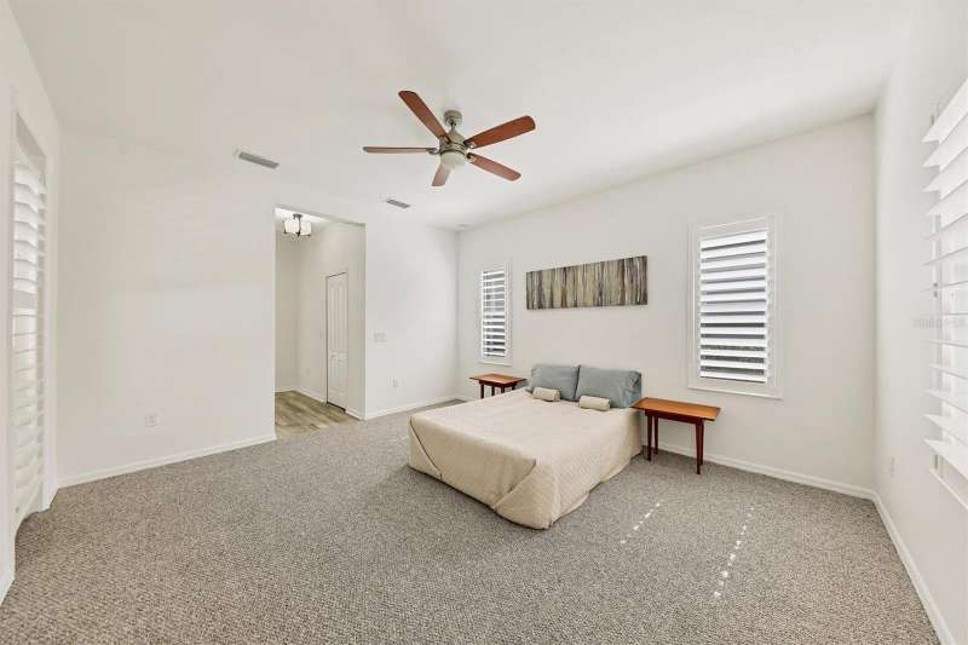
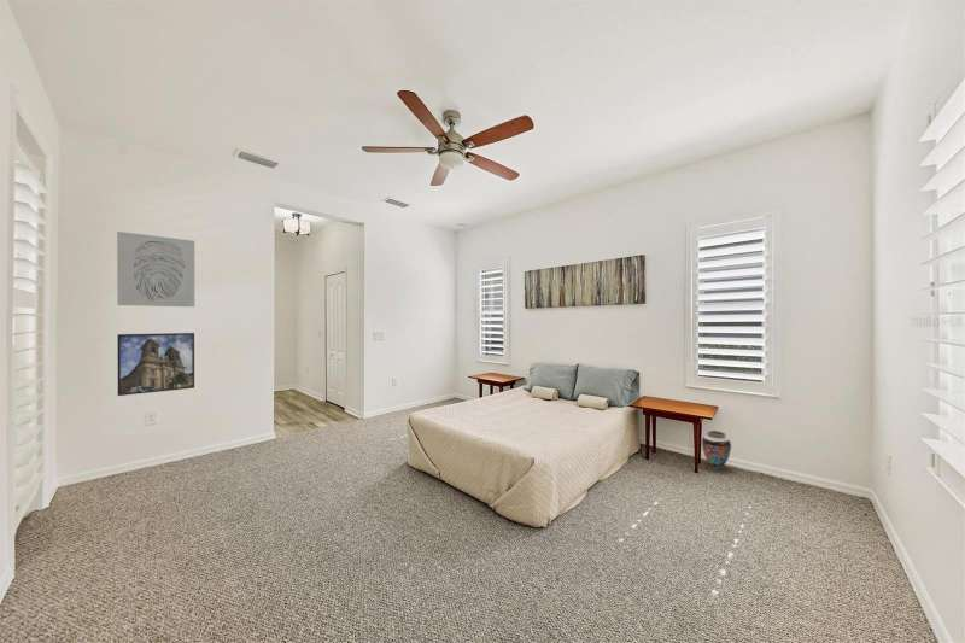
+ vase (715, 450)
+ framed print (158, 362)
+ wall art (158, 270)
